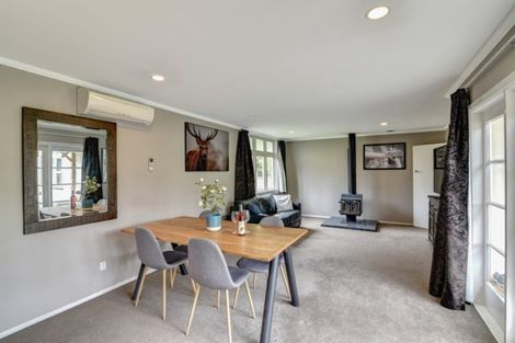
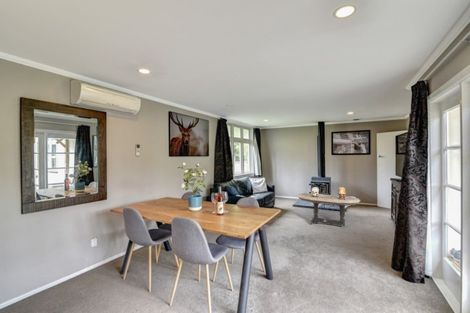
+ coffee table (327, 203)
